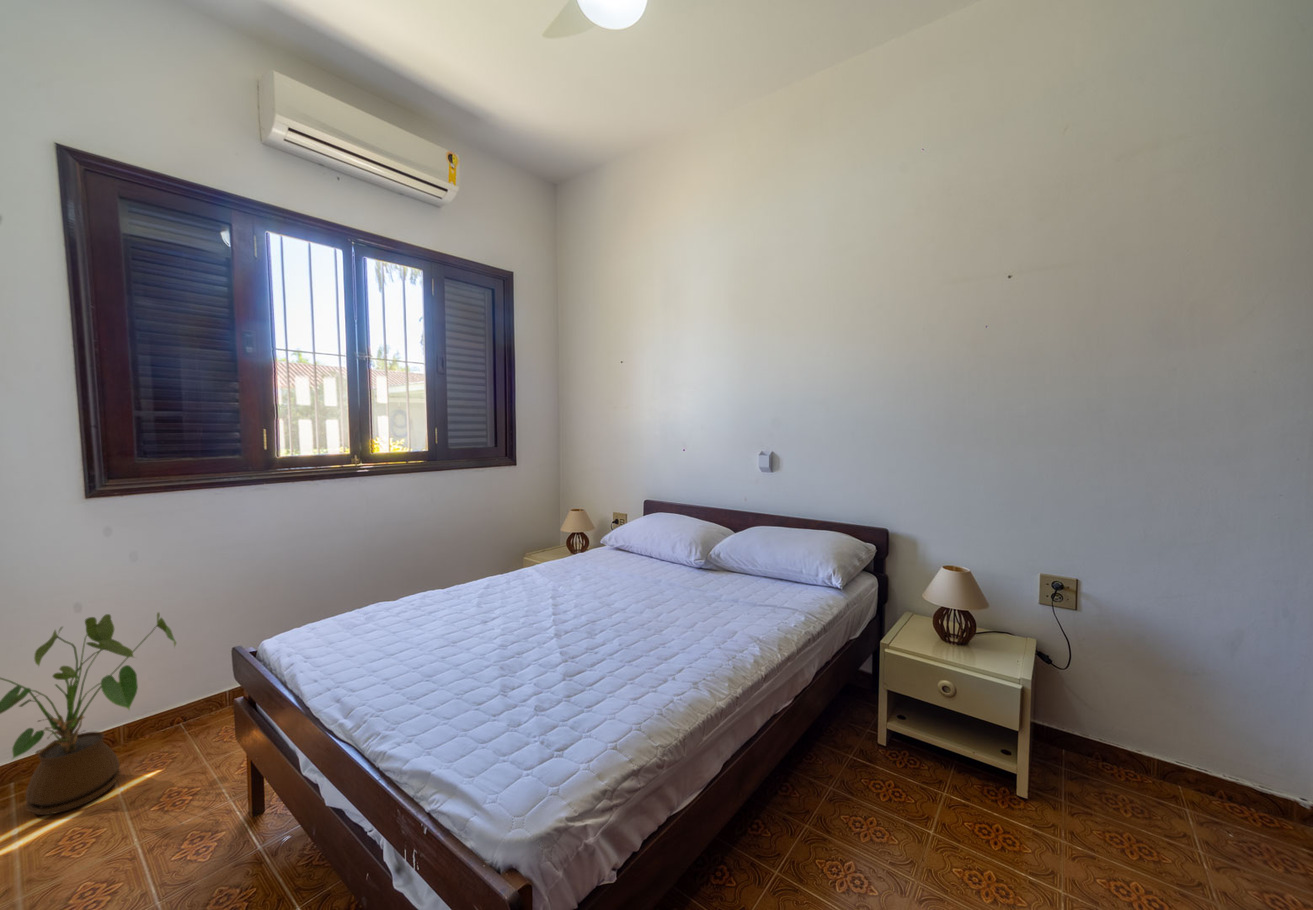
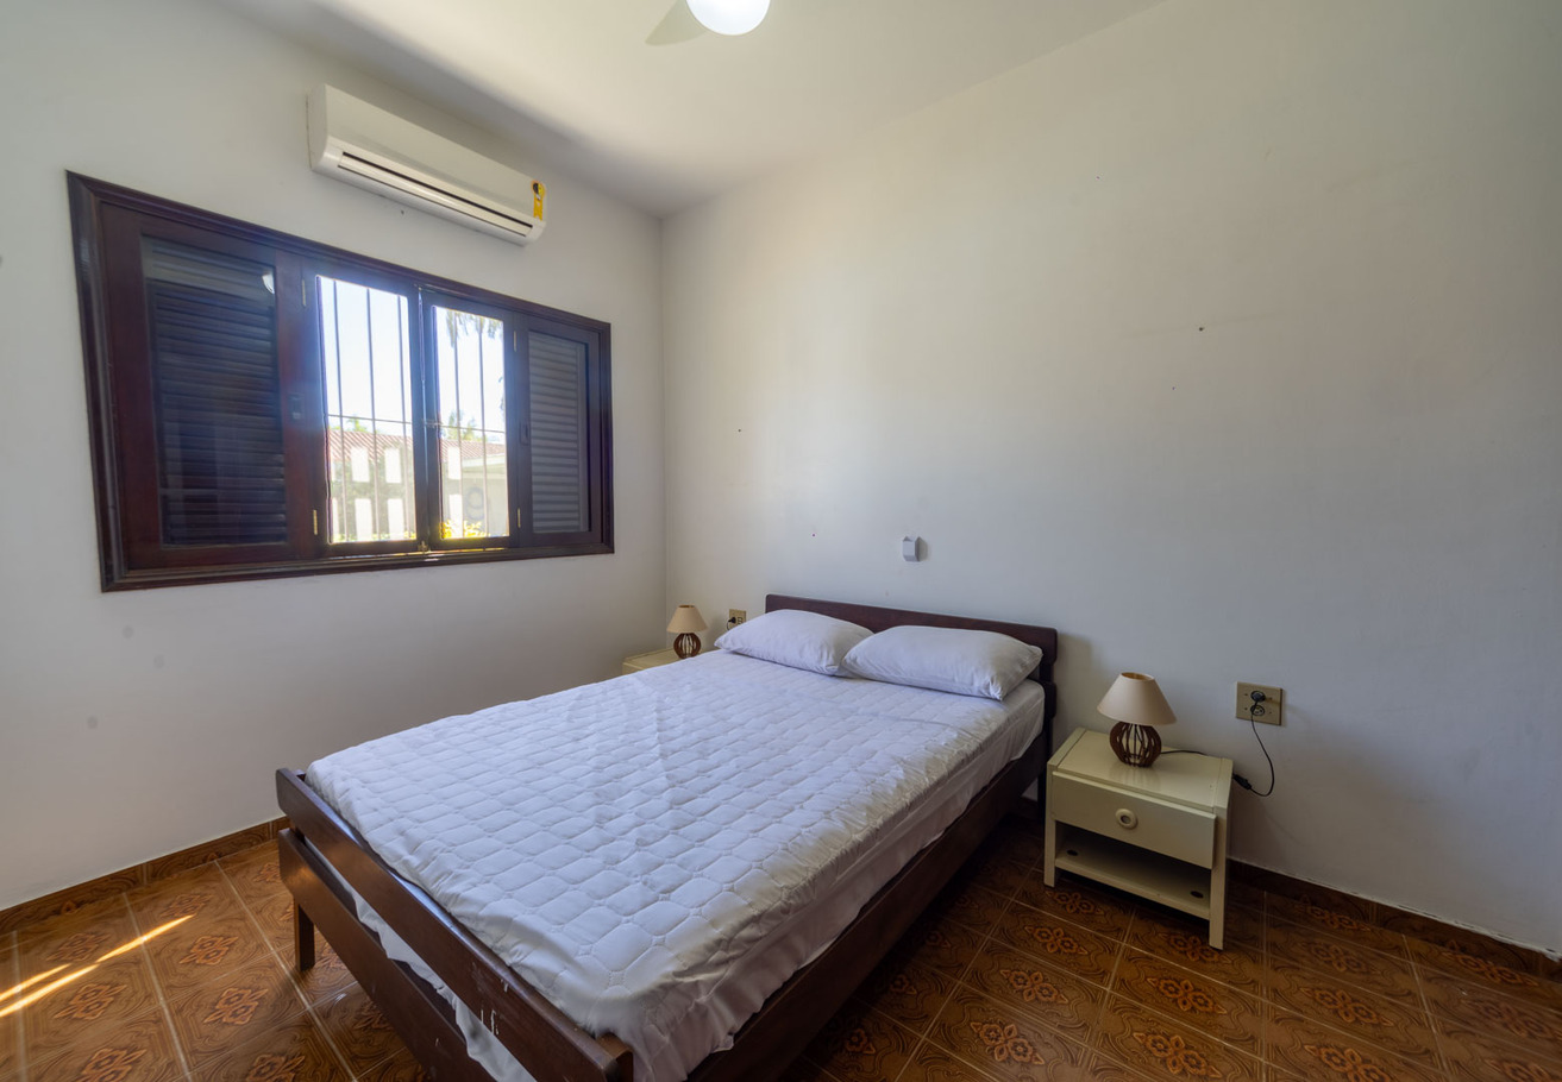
- house plant (84, 711)
